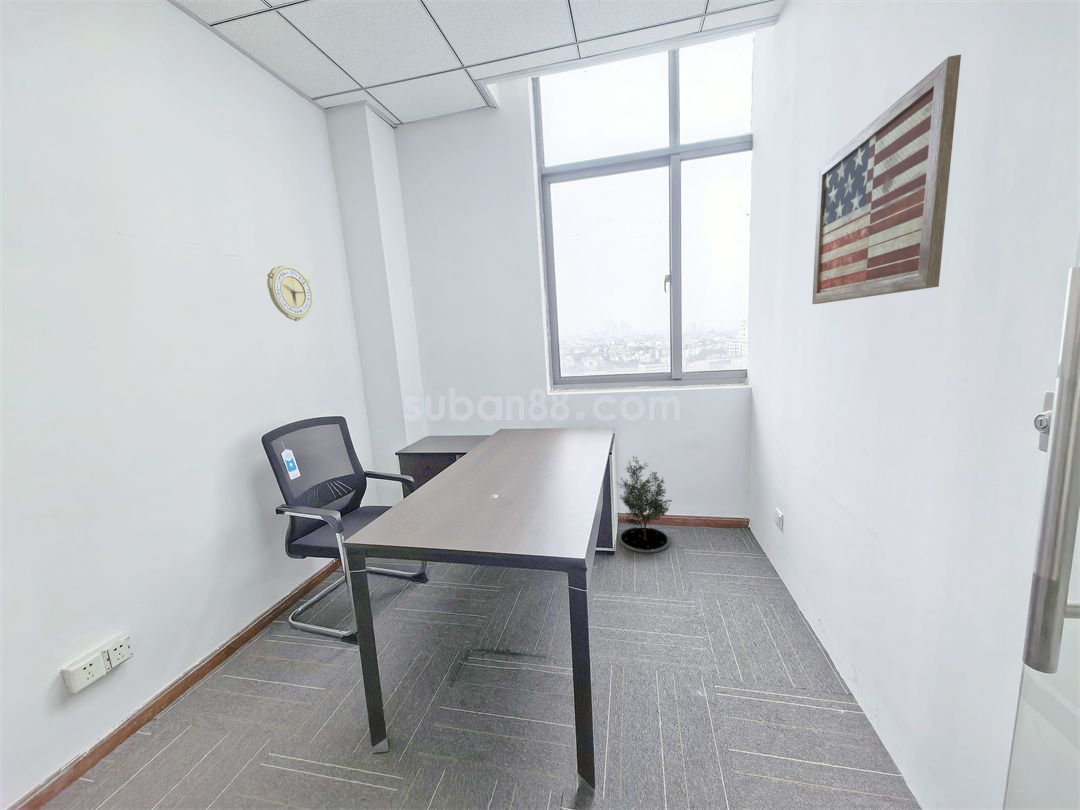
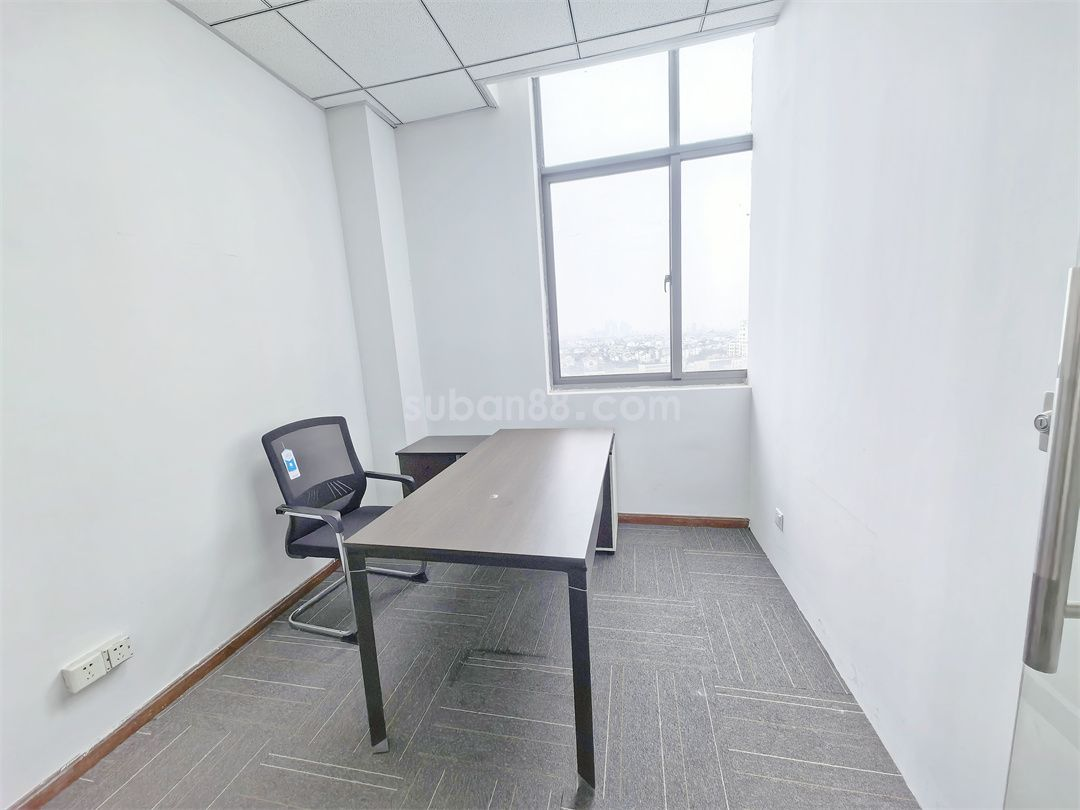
- wall clock (292, 293)
- wall art (865, 214)
- potted tree (643, 499)
